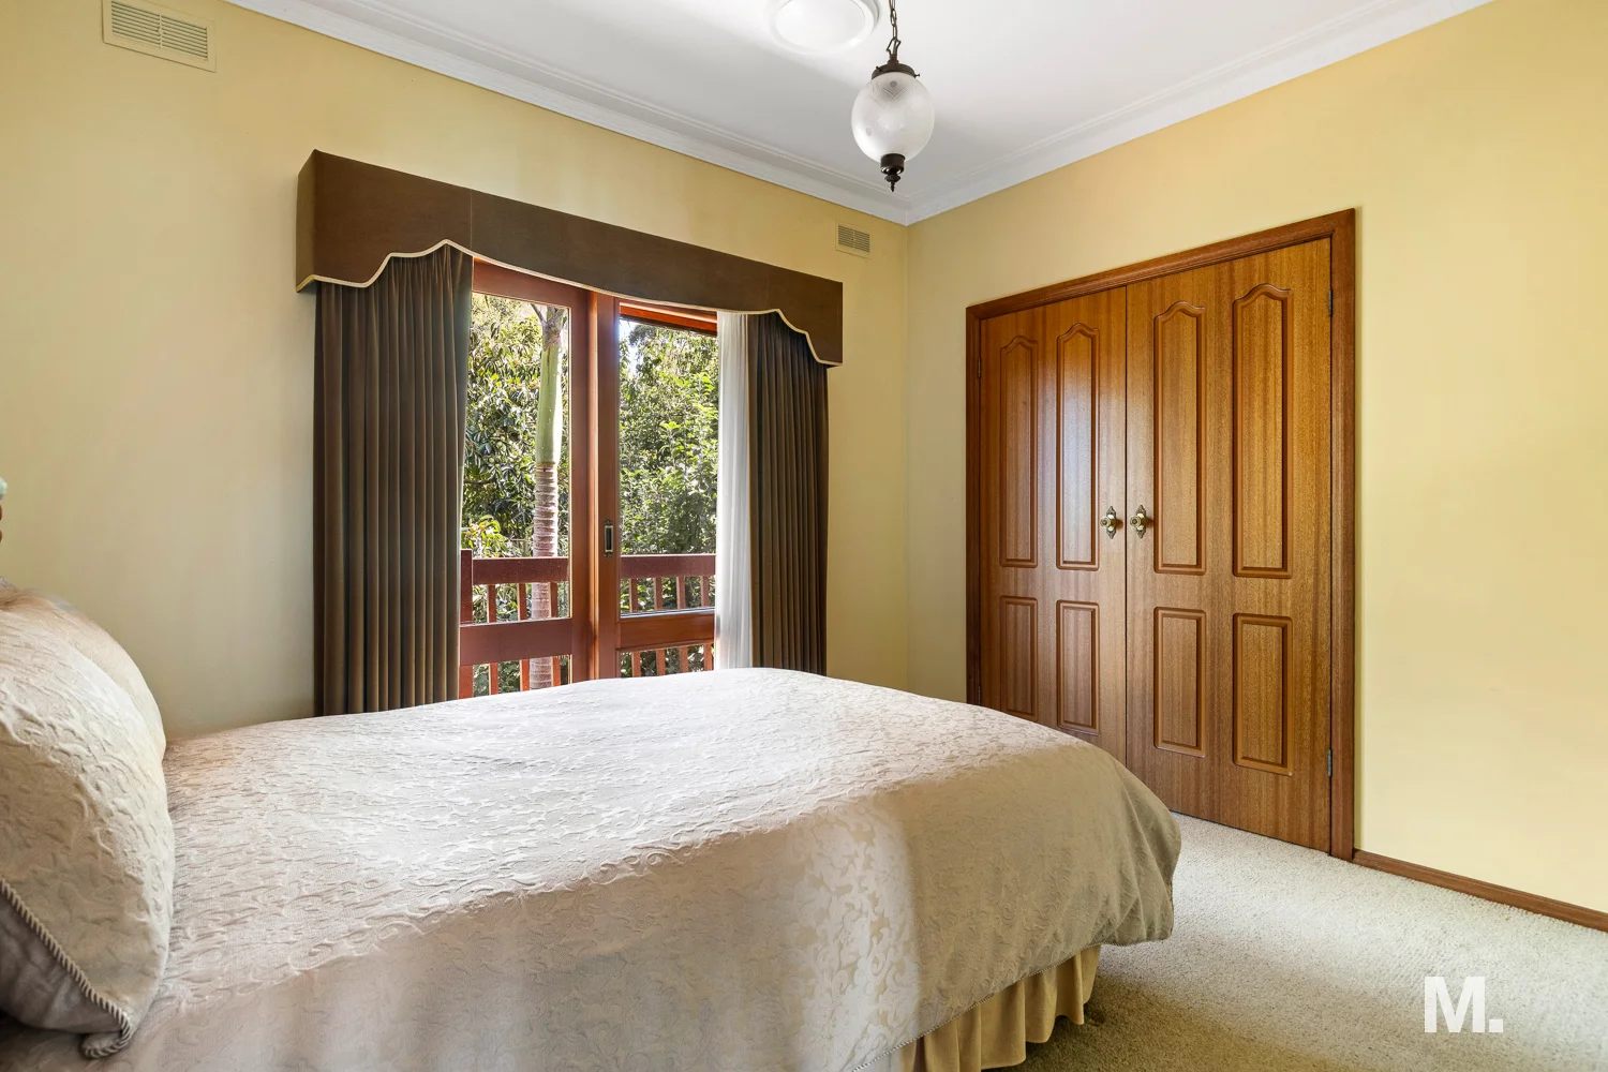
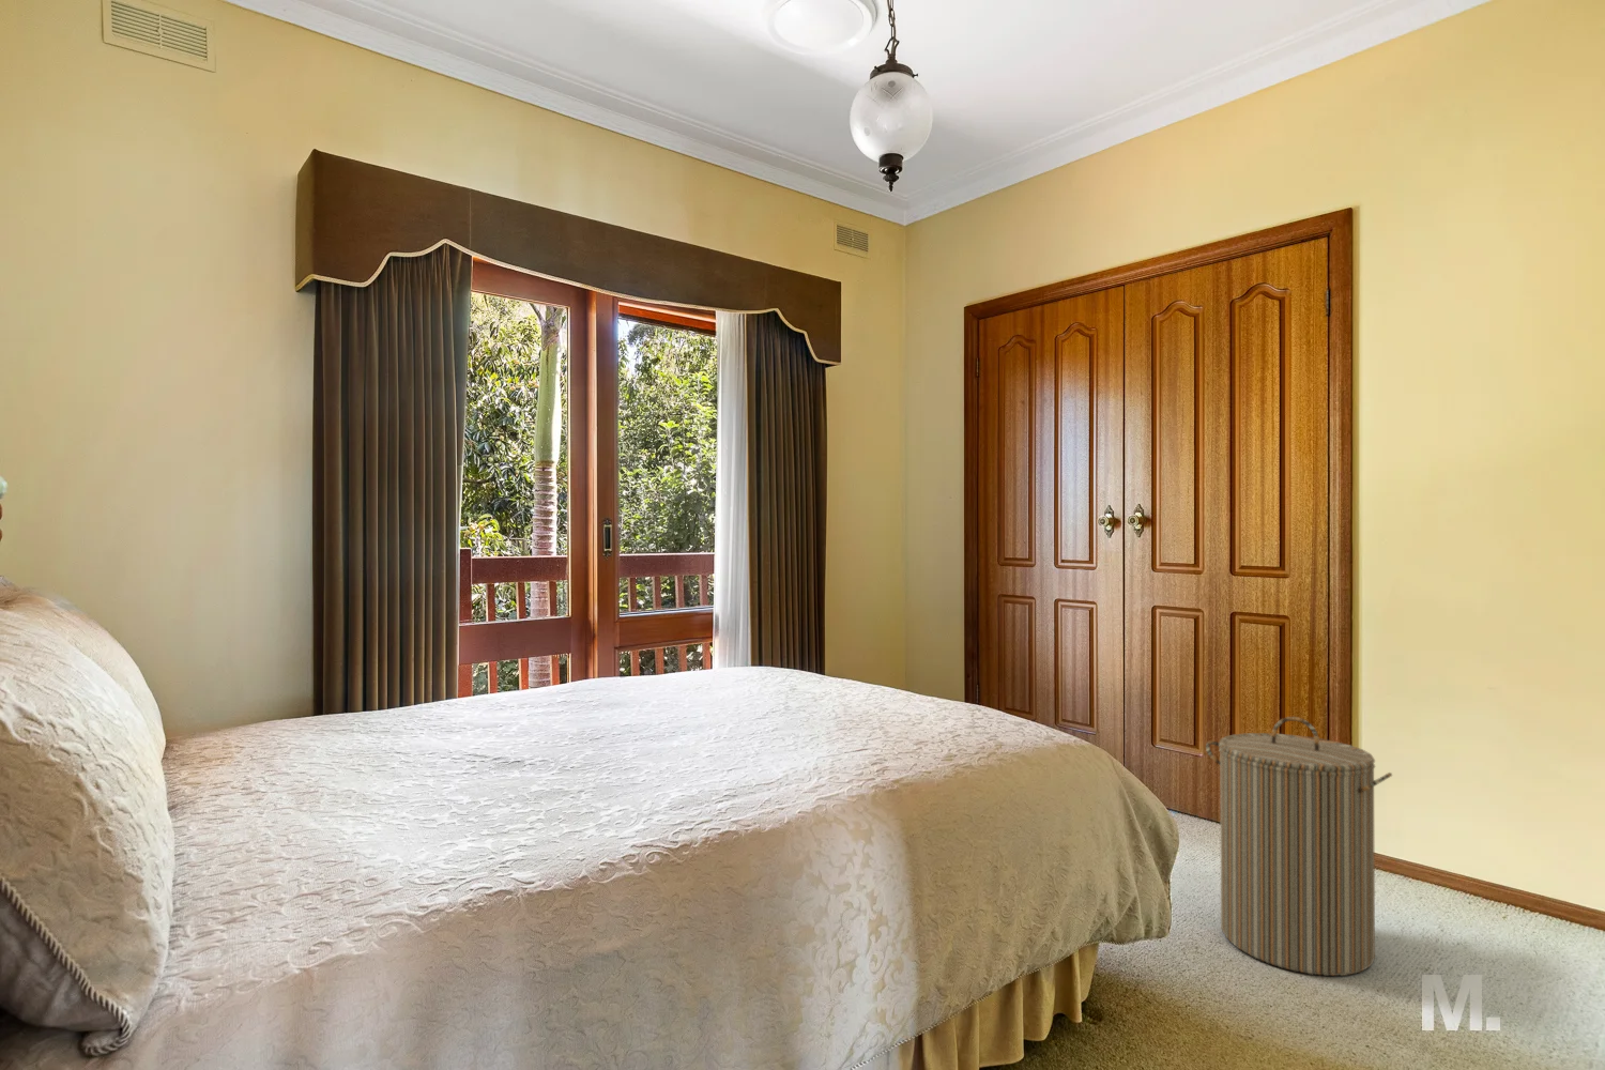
+ laundry hamper (1293, 829)
